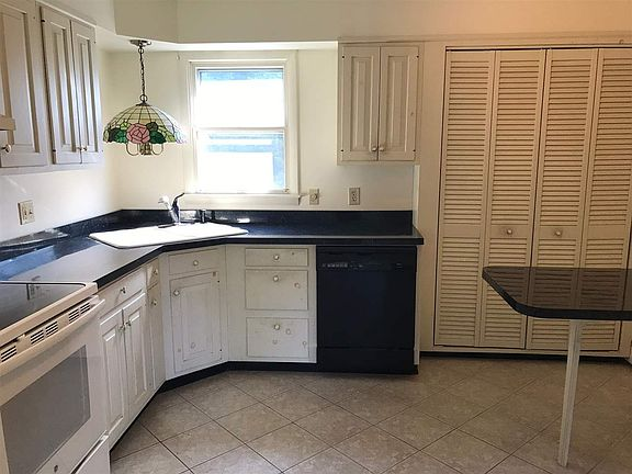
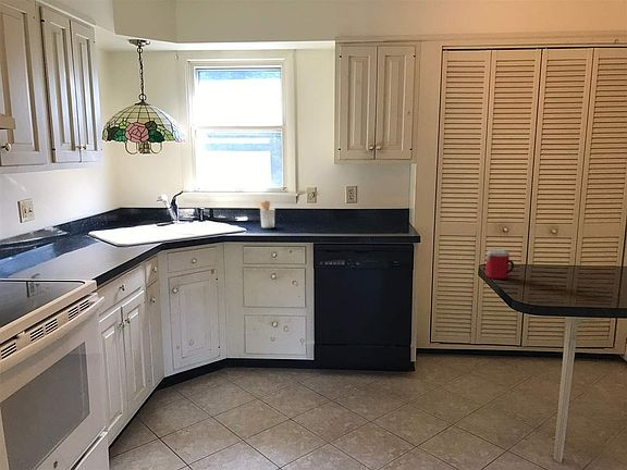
+ utensil holder (263, 213)
+ mug (500, 264)
